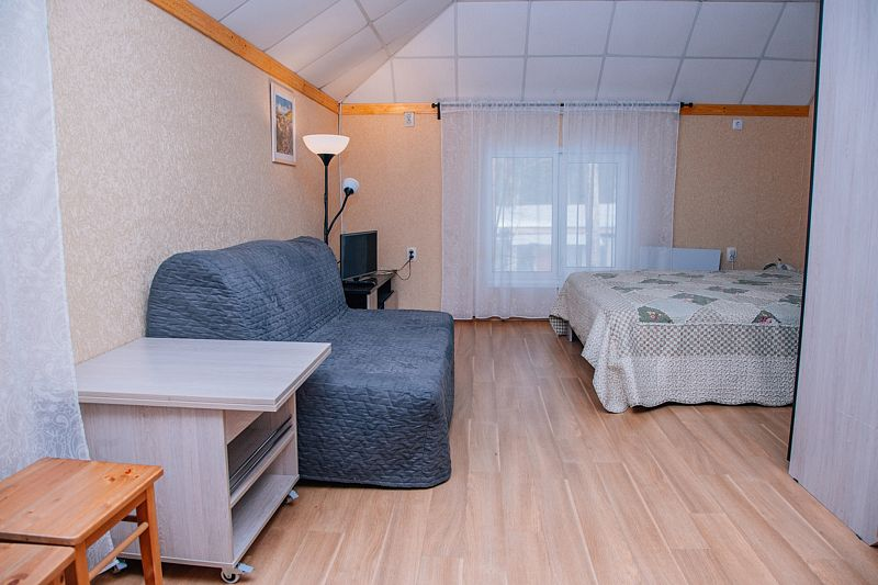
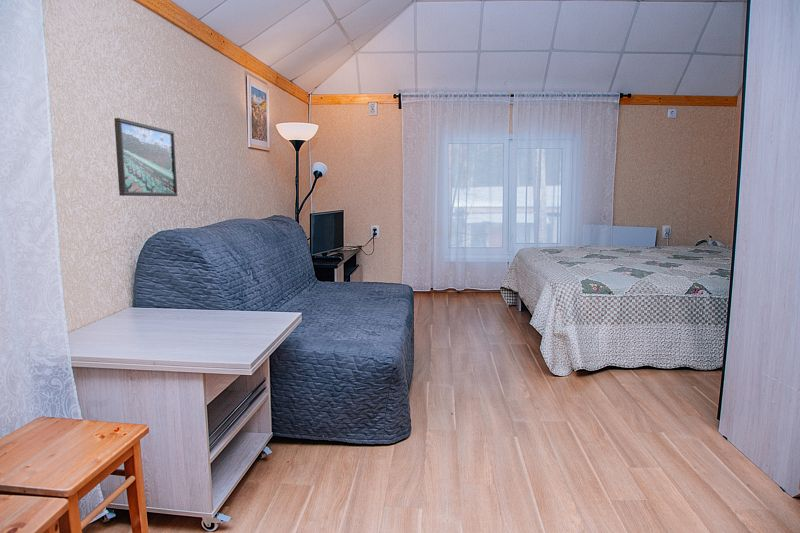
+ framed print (148, 161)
